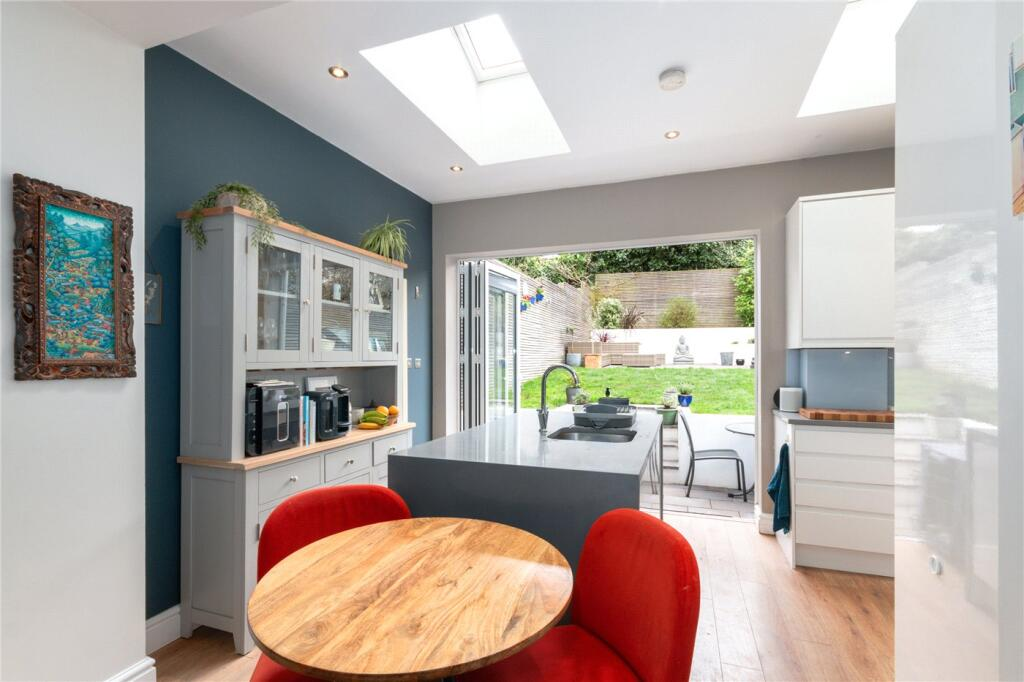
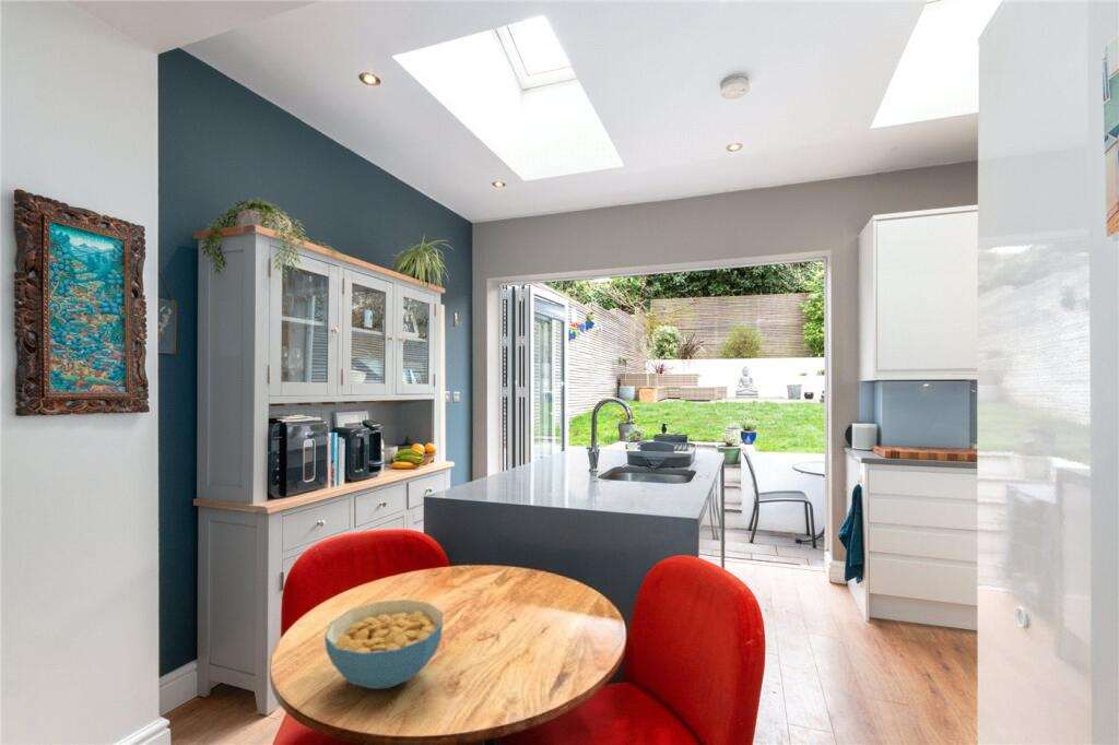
+ cereal bowl (386, 651)
